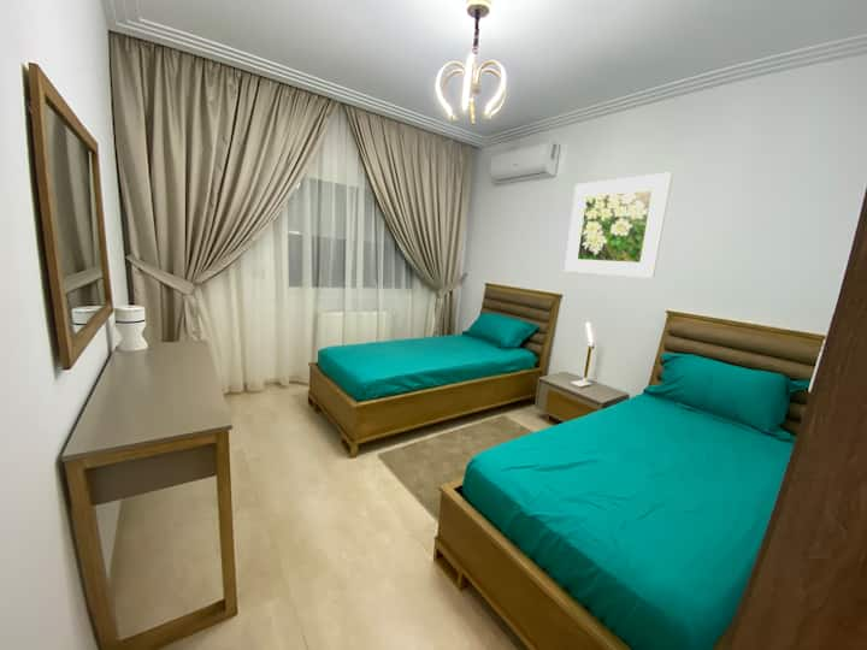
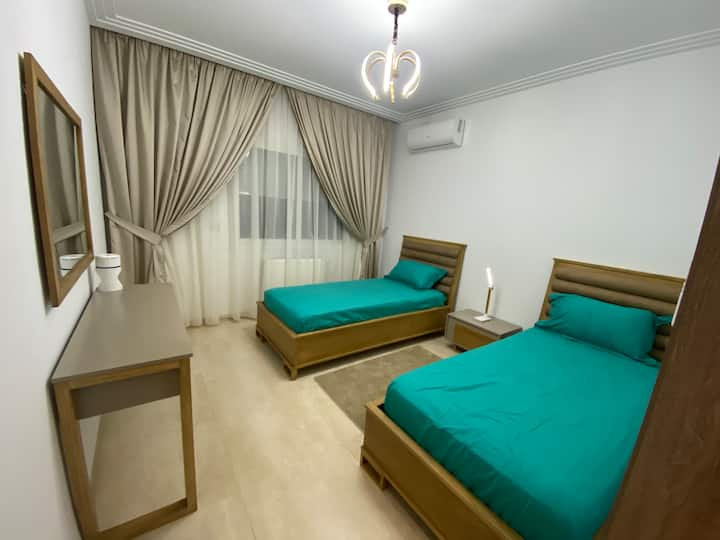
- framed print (612, 228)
